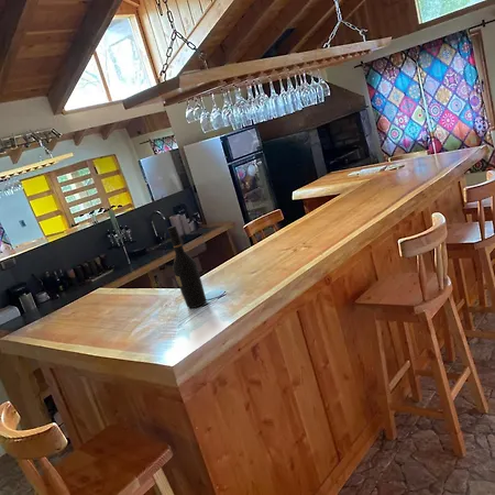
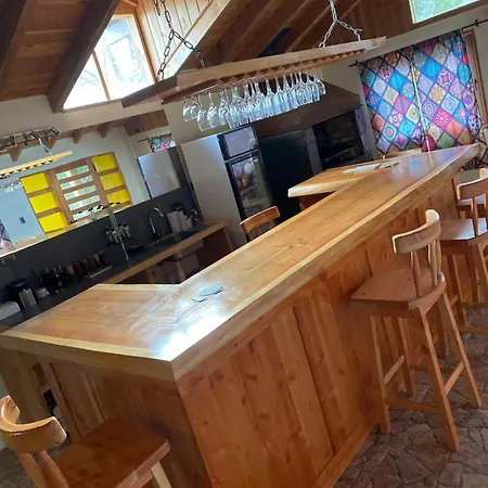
- wine bottle (184, 266)
